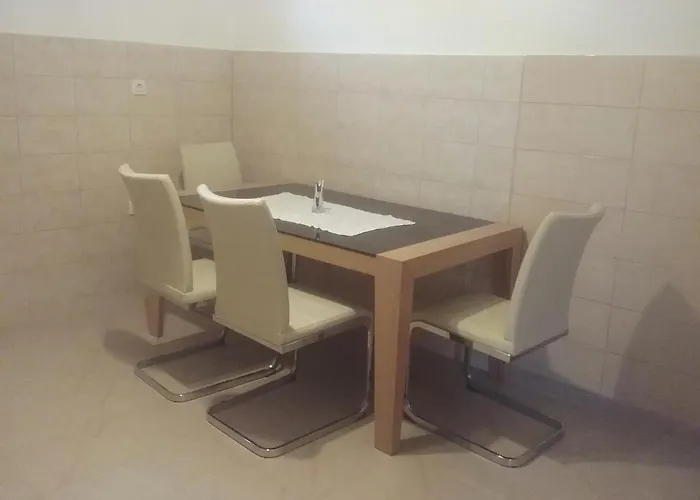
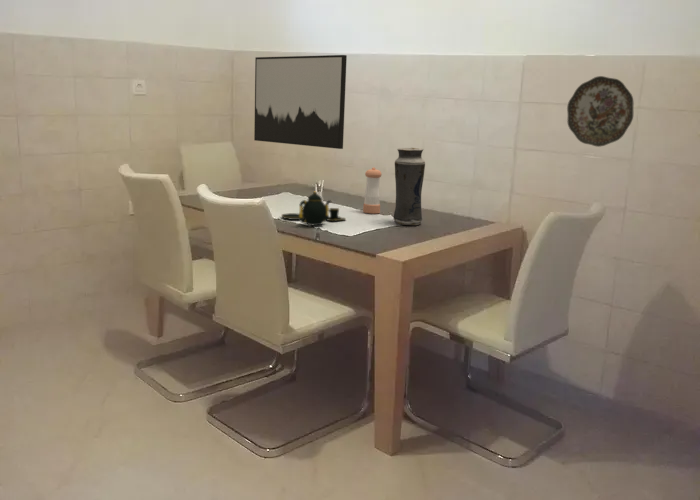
+ decorative plate (600, 111)
+ wall art (297, 100)
+ teapot (314, 204)
+ vase (408, 186)
+ pepper shaker (372, 190)
